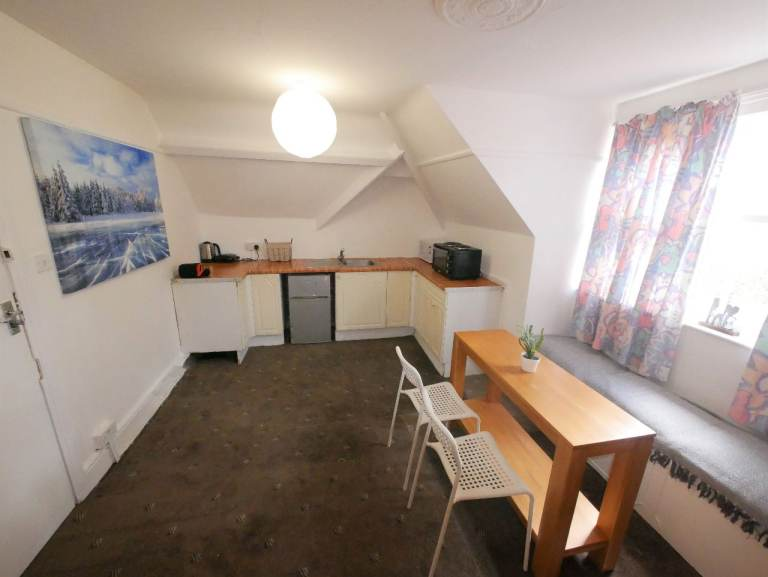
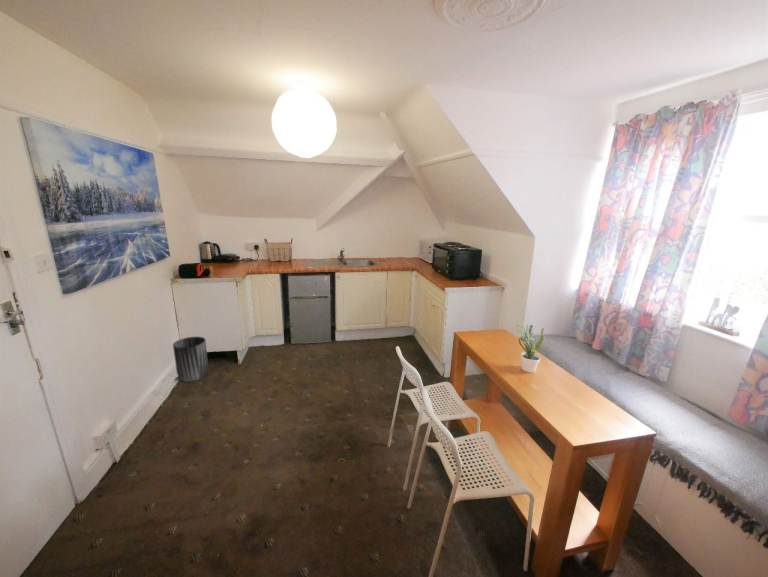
+ trash can (191, 358)
